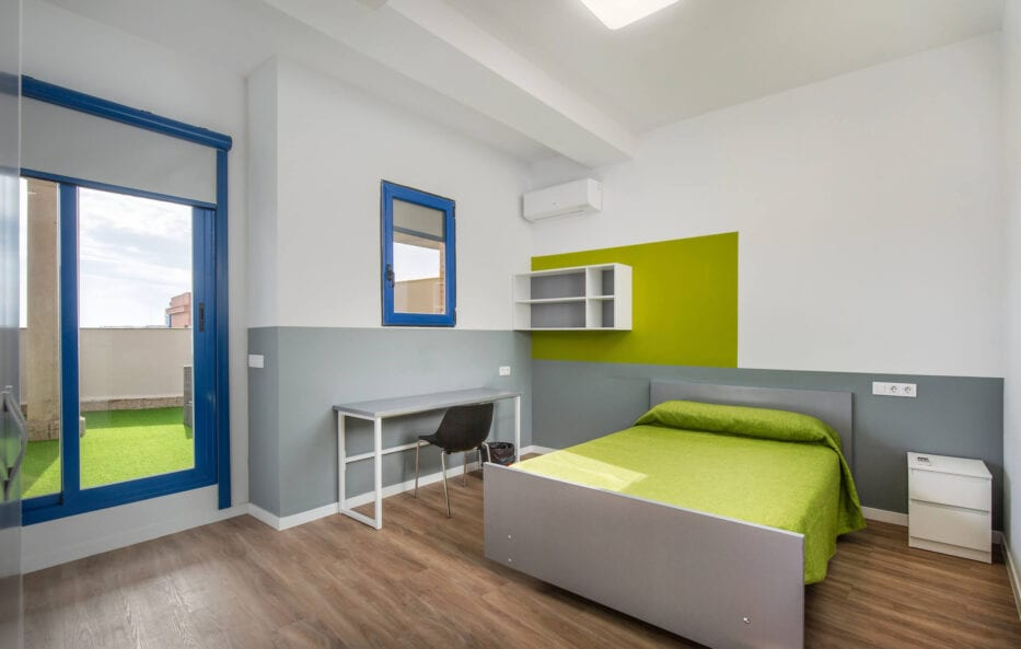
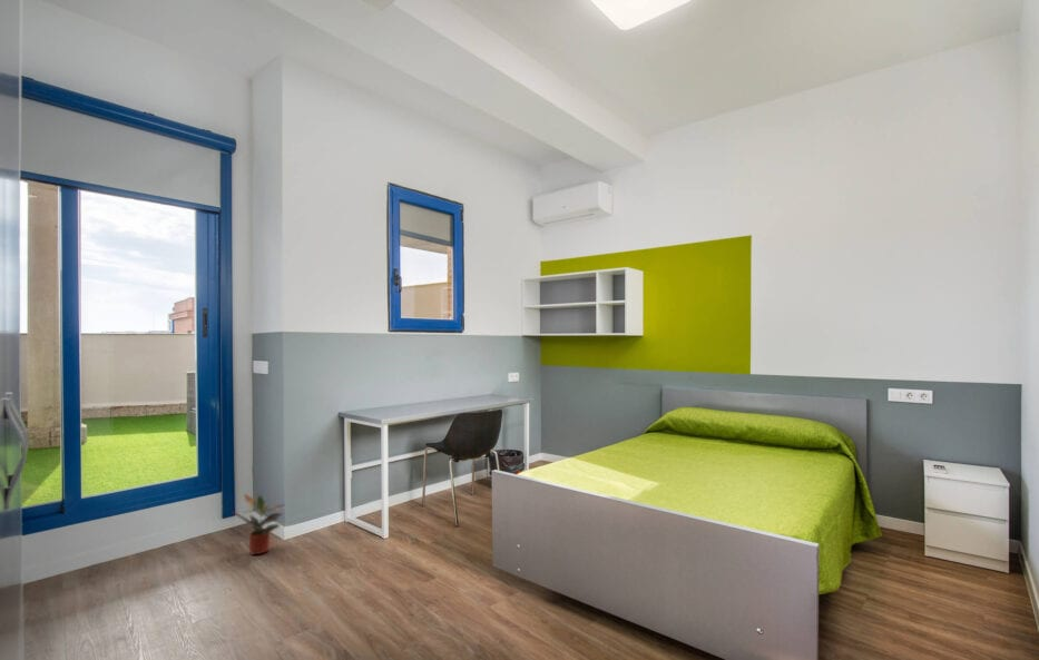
+ potted plant (263, 523)
